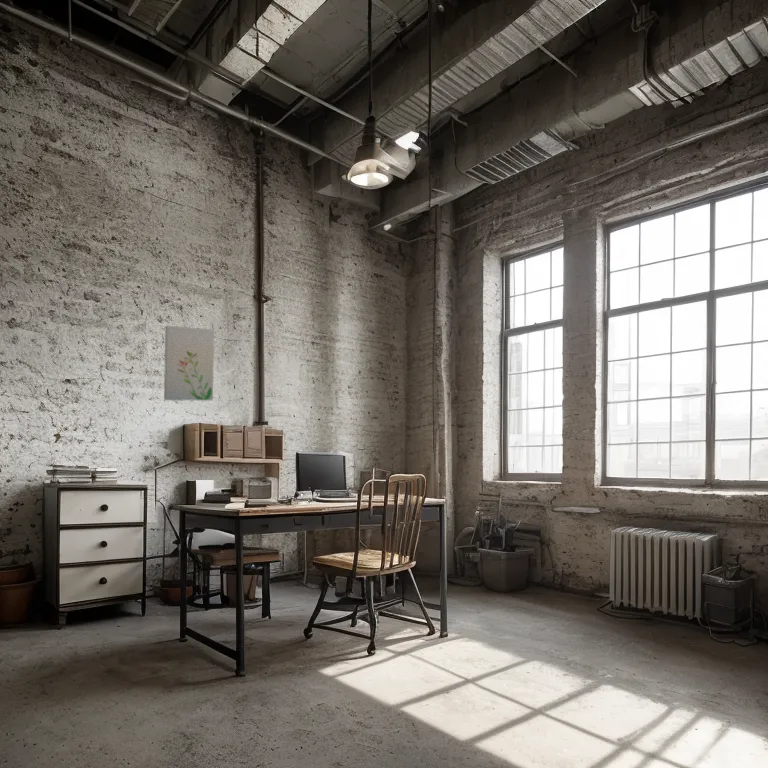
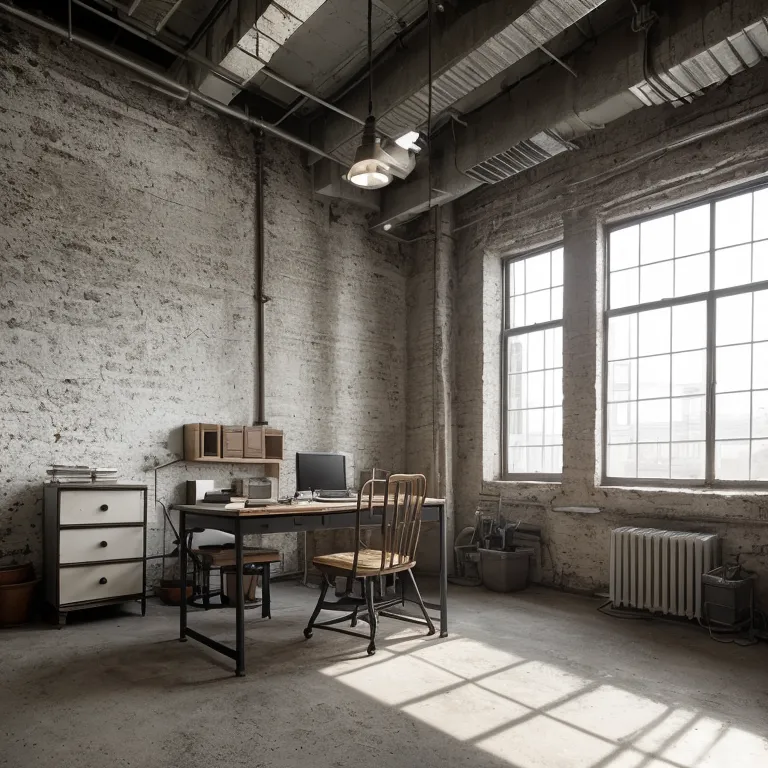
- wall art (189, 363)
